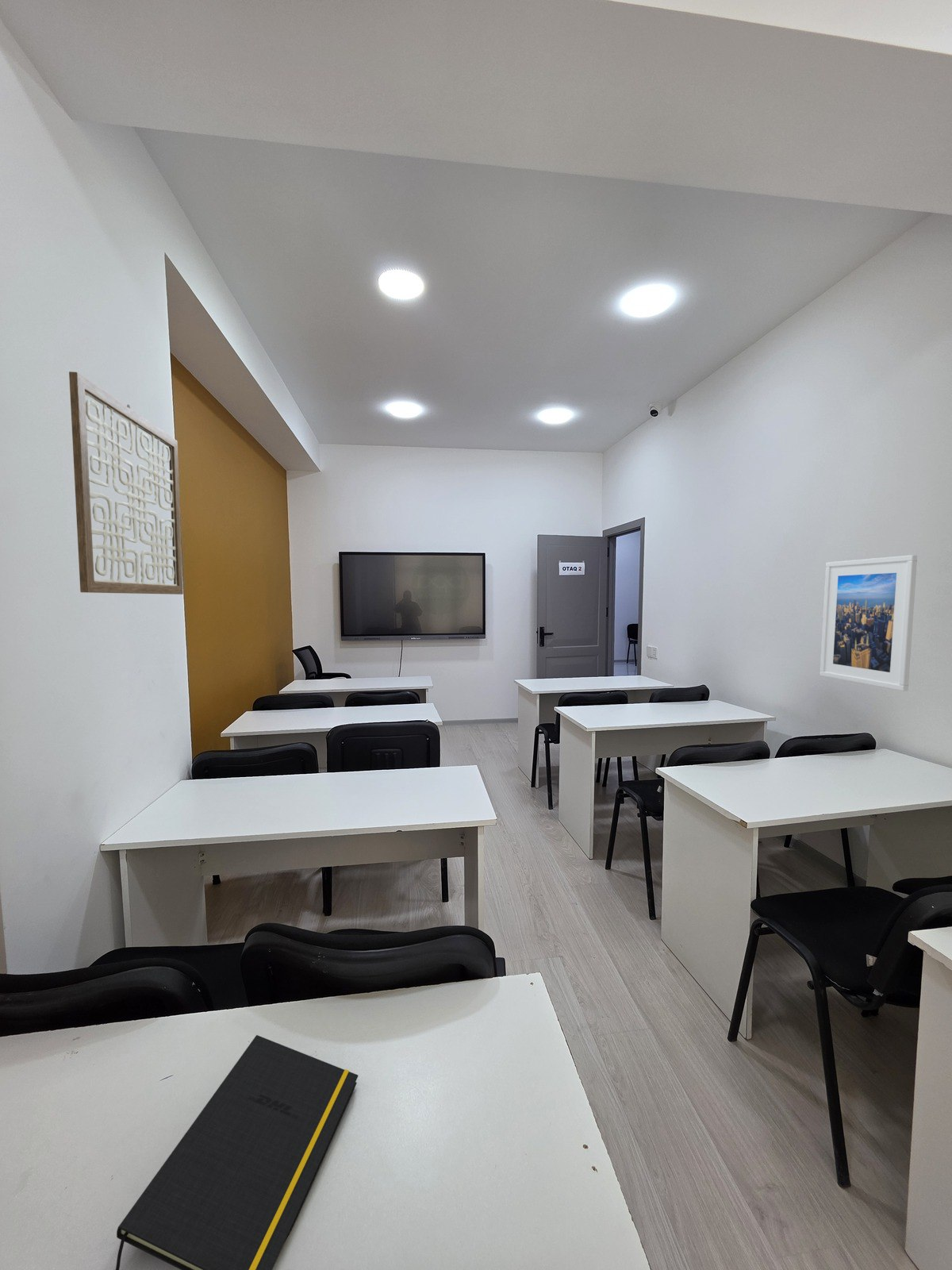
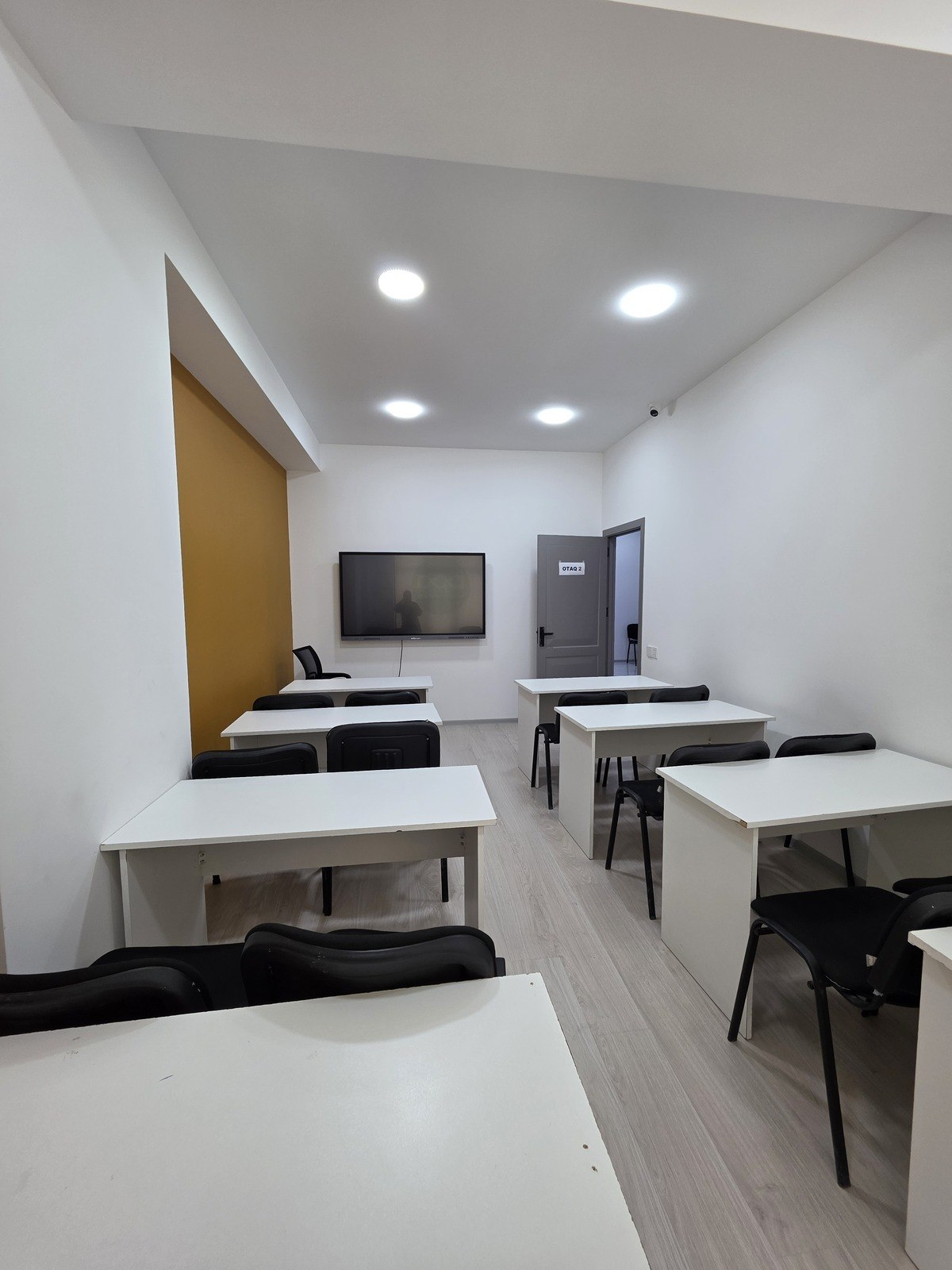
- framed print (863, 621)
- wall art (137, 499)
- notepad (256, 1143)
